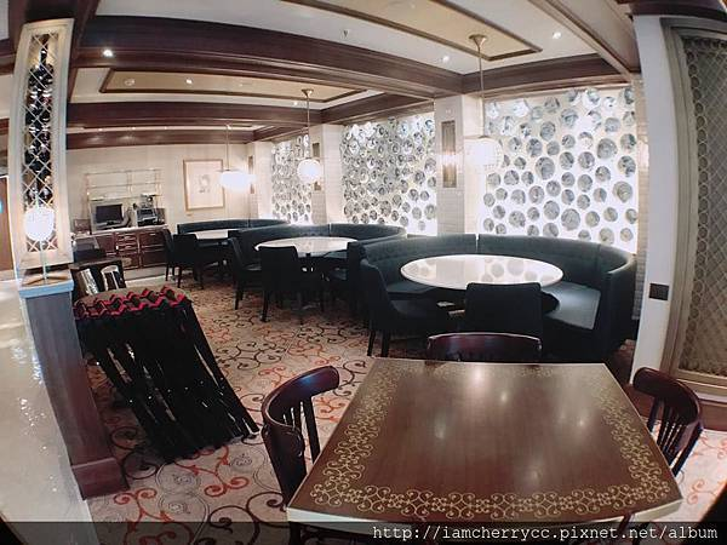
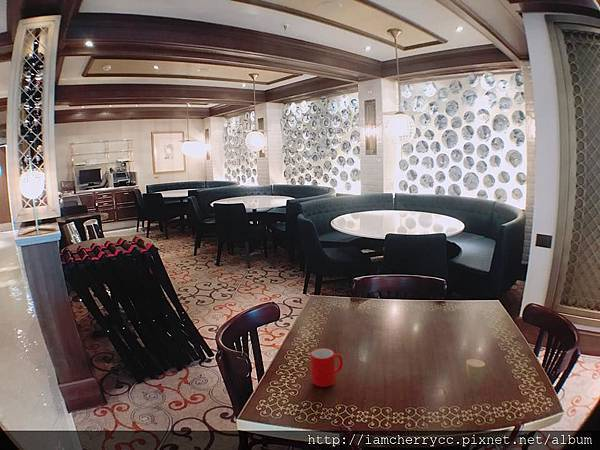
+ candle (475, 377)
+ cup (327, 366)
